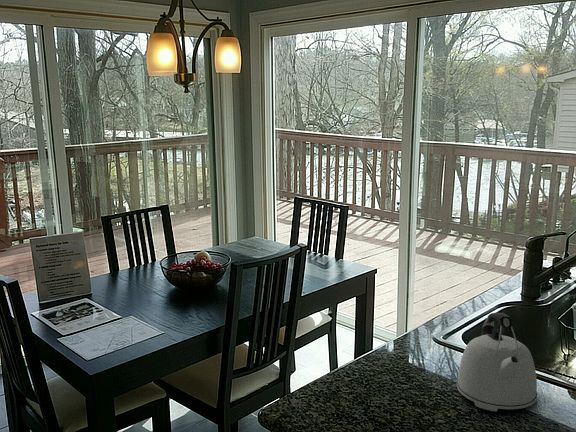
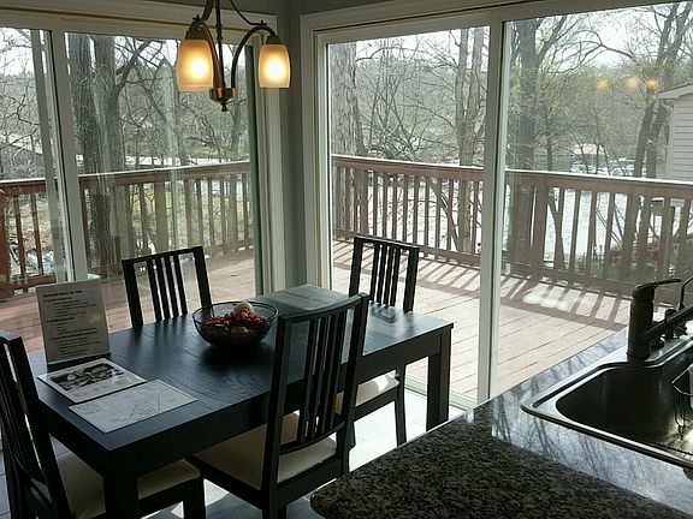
- kettle (498, 353)
